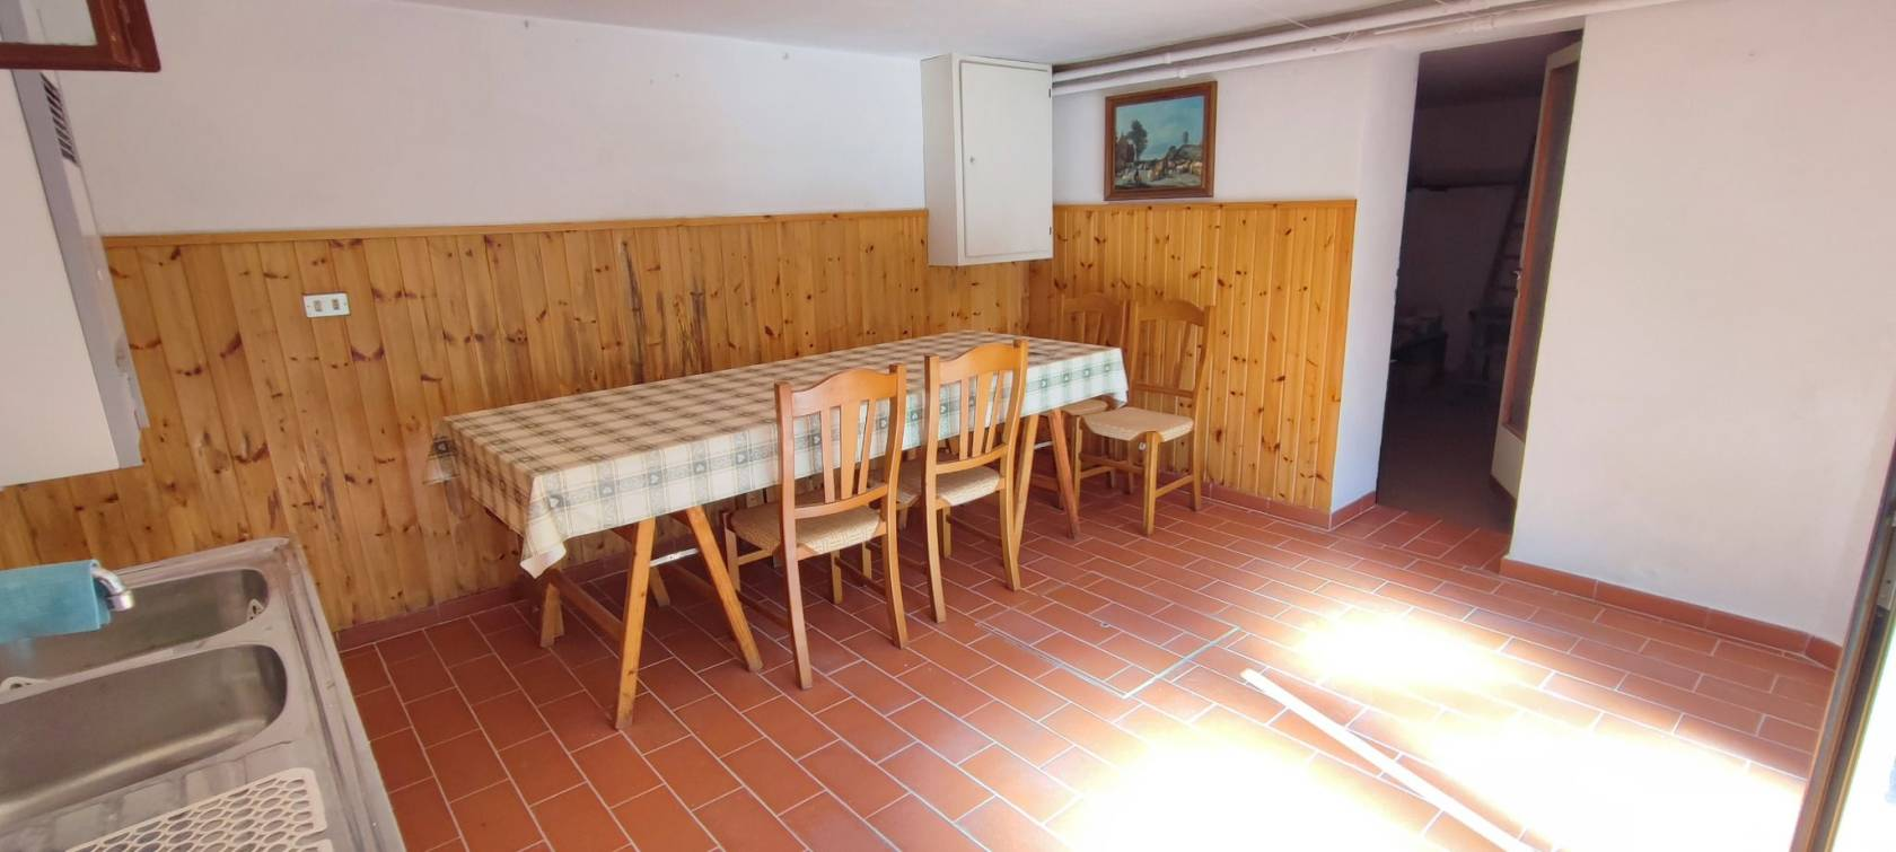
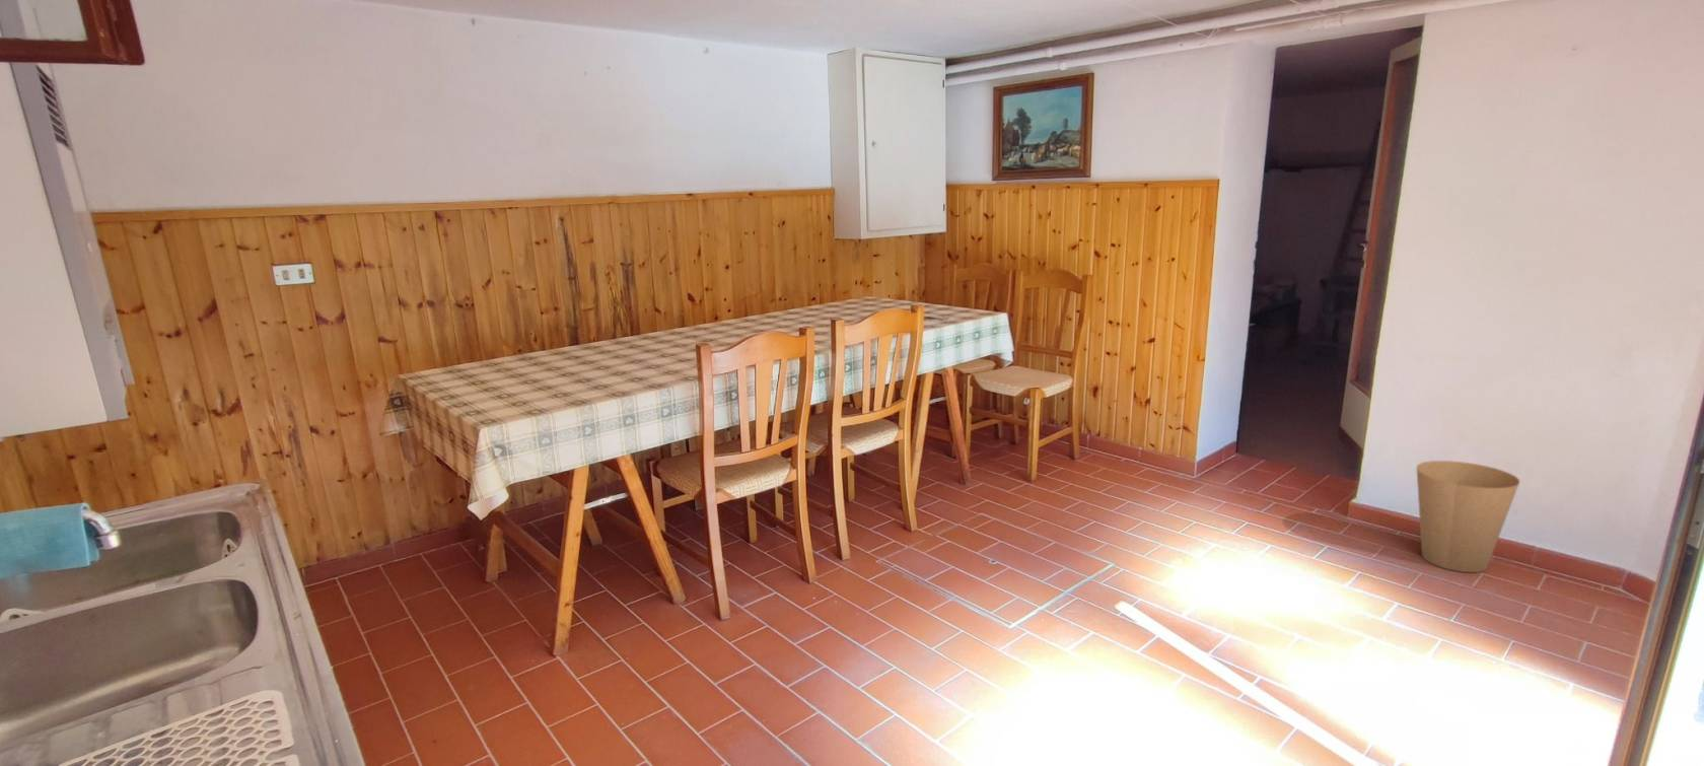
+ trash can (1459, 517)
